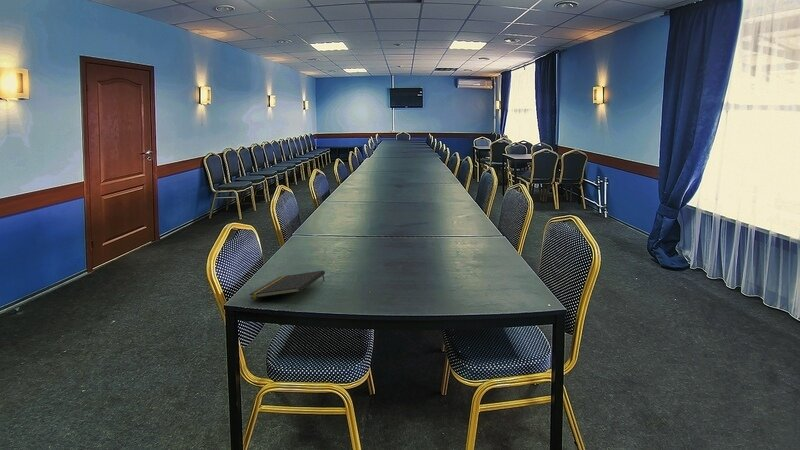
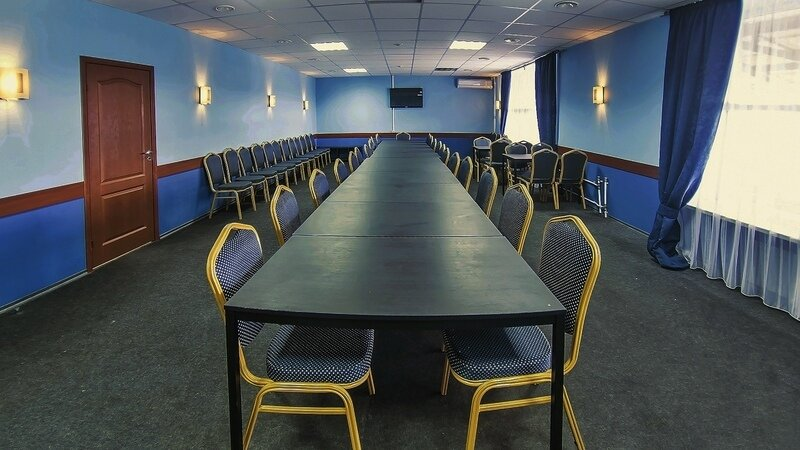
- notepad (289, 283)
